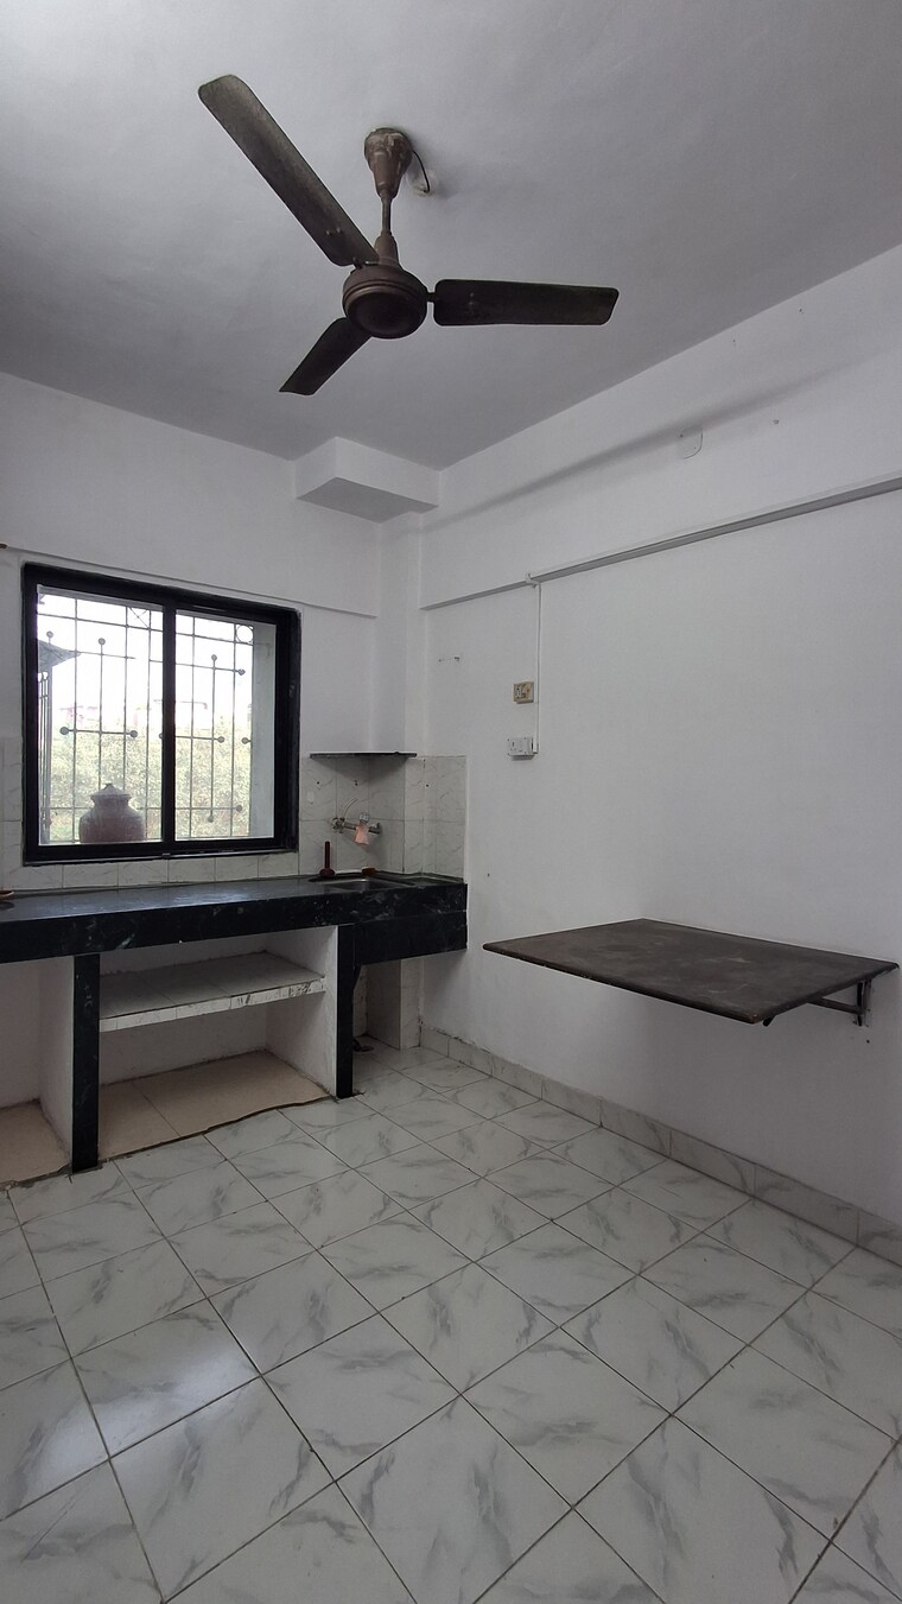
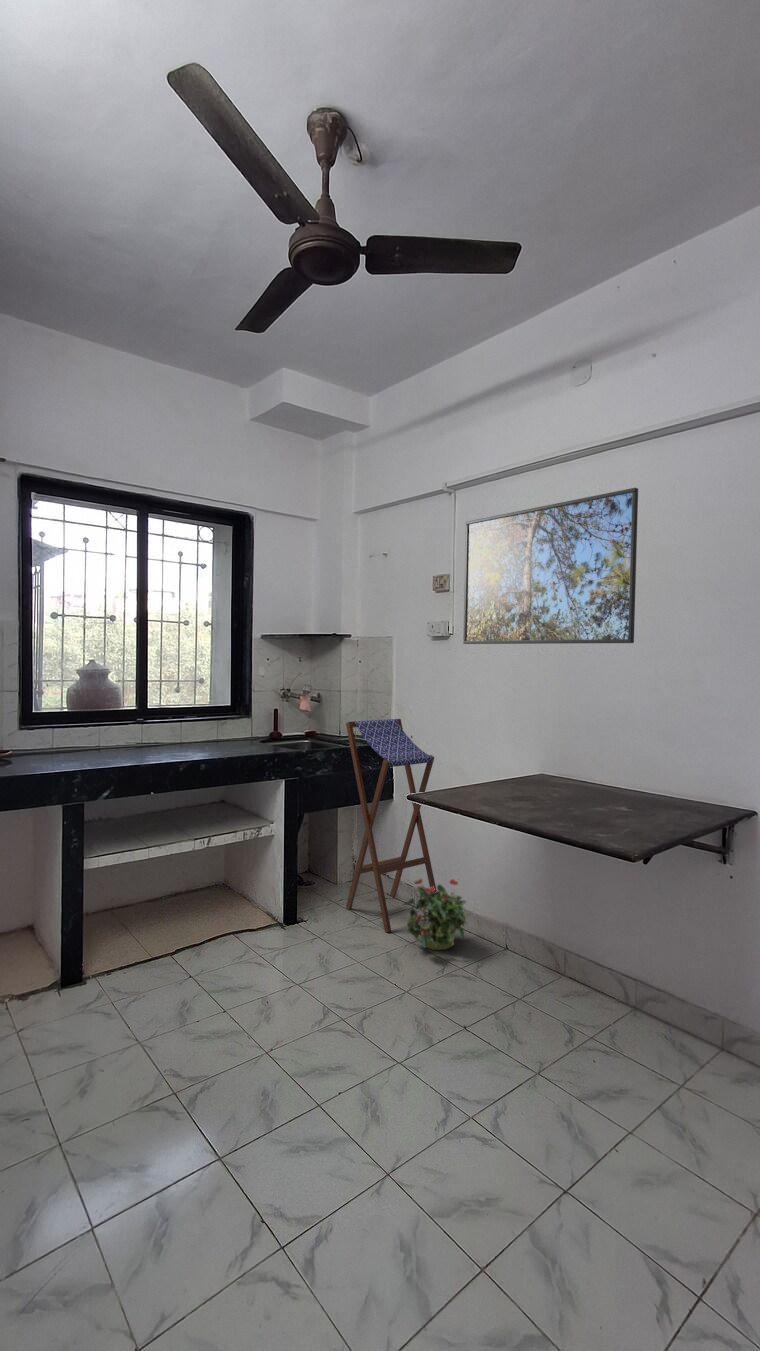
+ stool (410, 822)
+ potted plant (440, 914)
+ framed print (540, 575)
